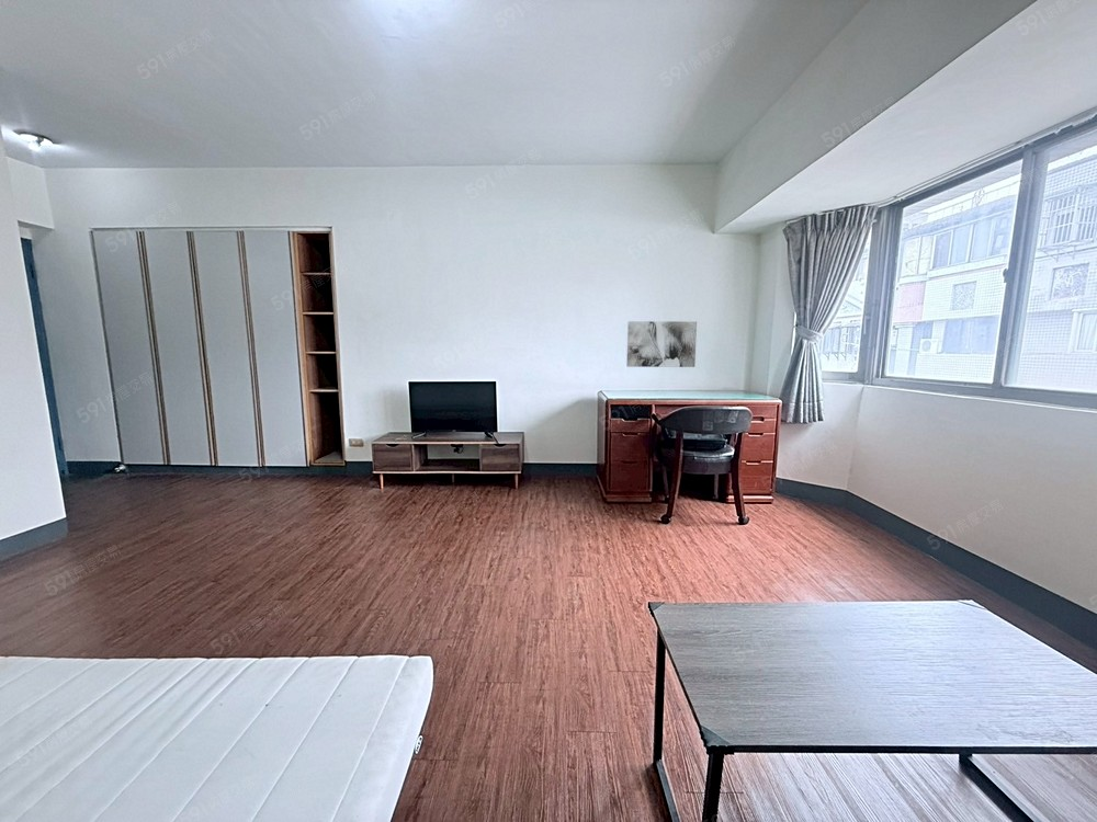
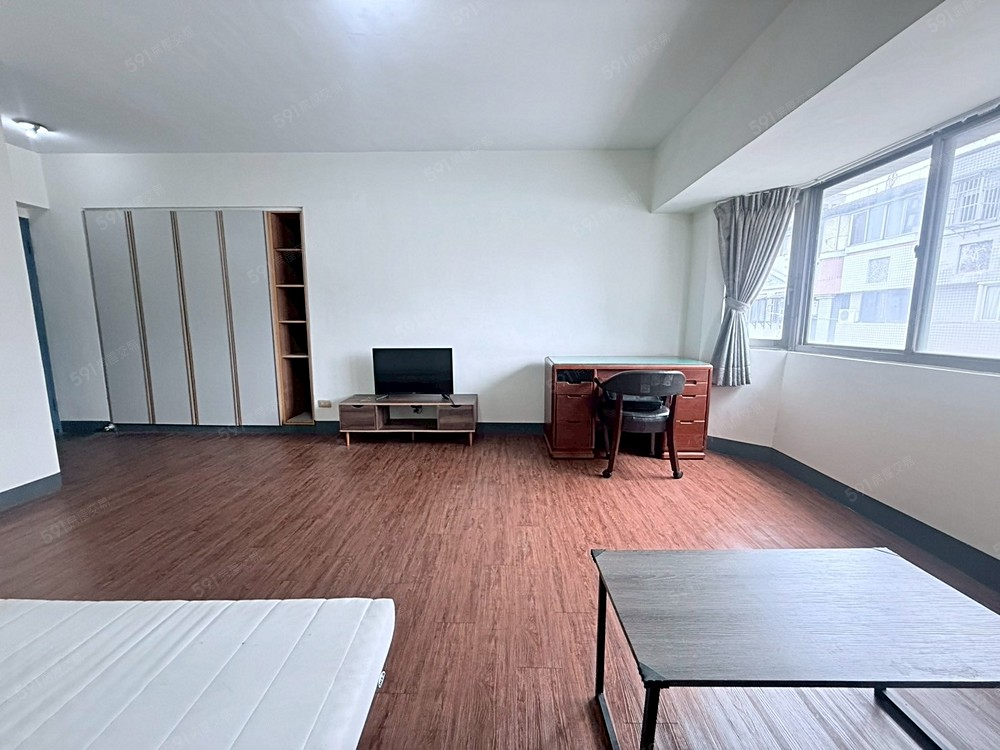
- wall art (660, 344)
